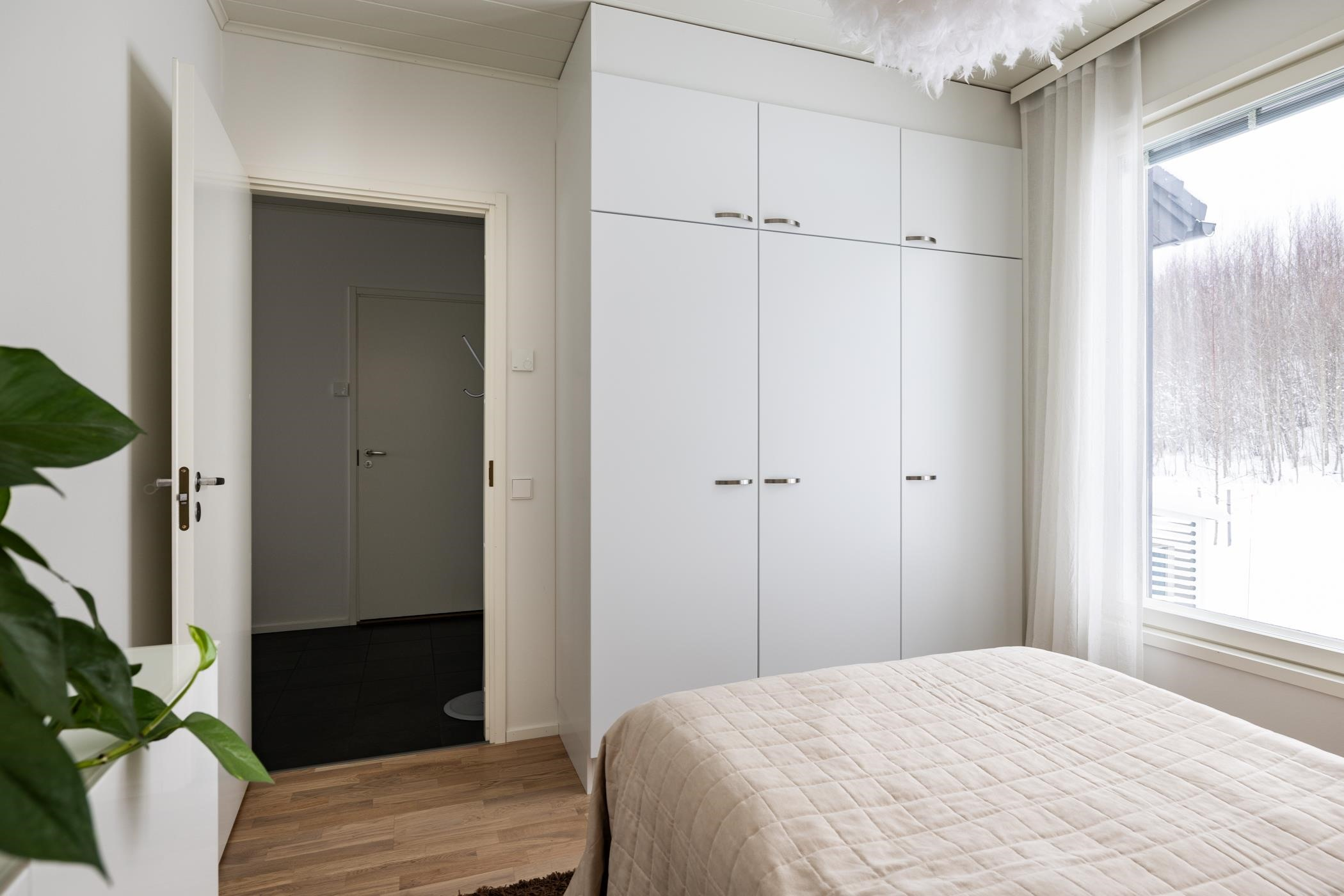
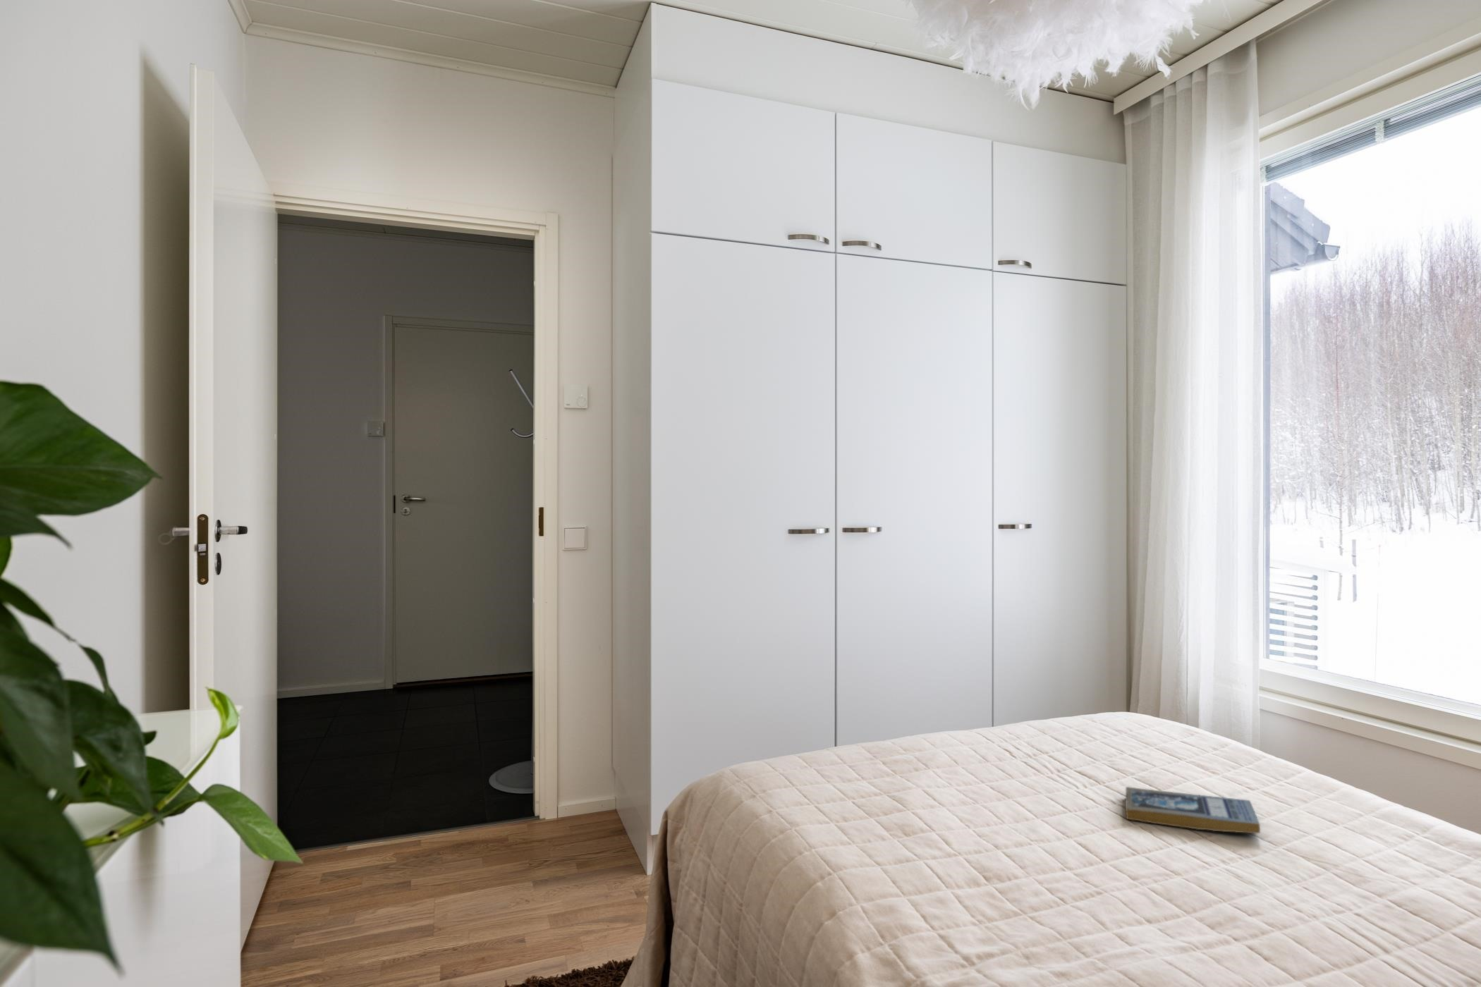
+ book (1188, 809)
